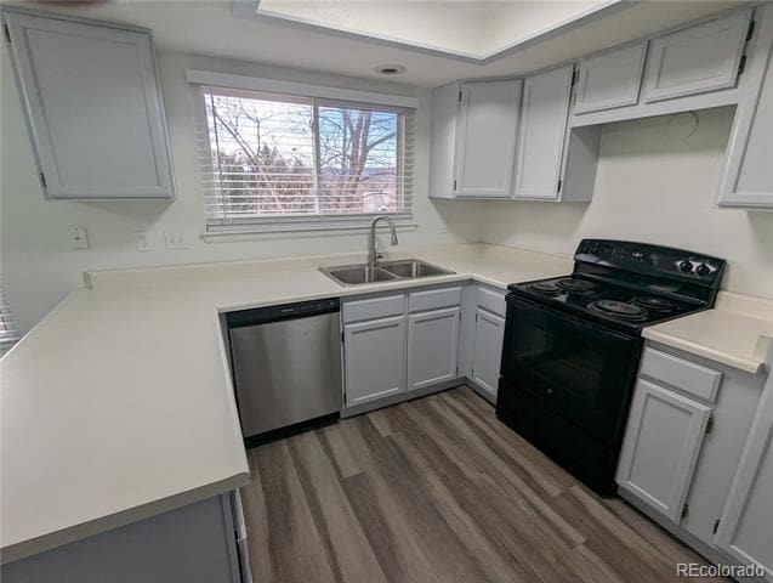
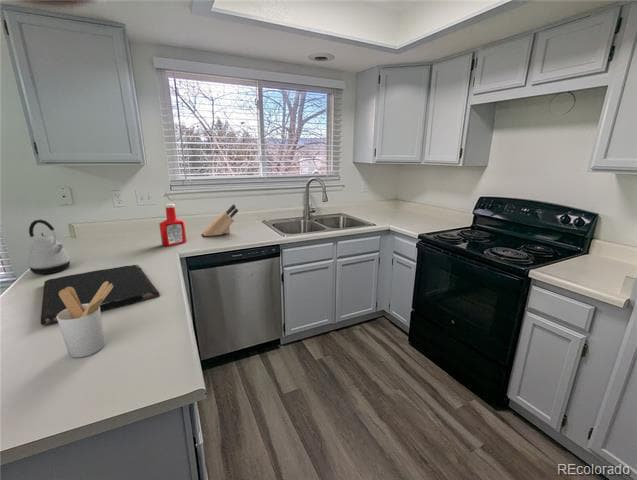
+ knife block (220, 219)
+ utensil holder (91, 317)
+ cutting board (99, 287)
+ soap bottle (172, 224)
+ kettle (46, 245)
